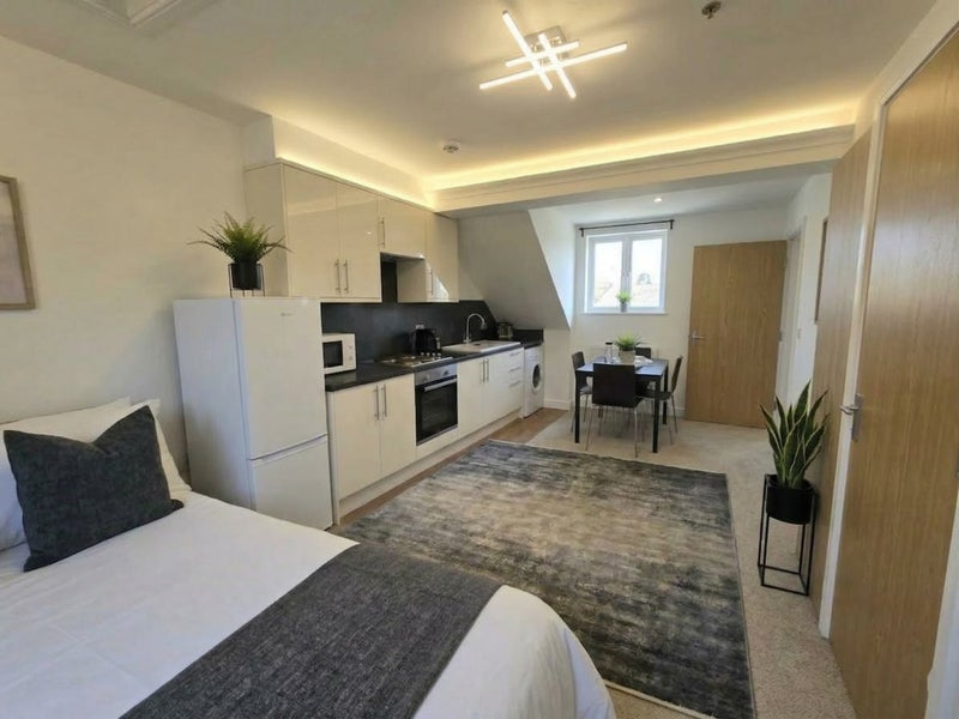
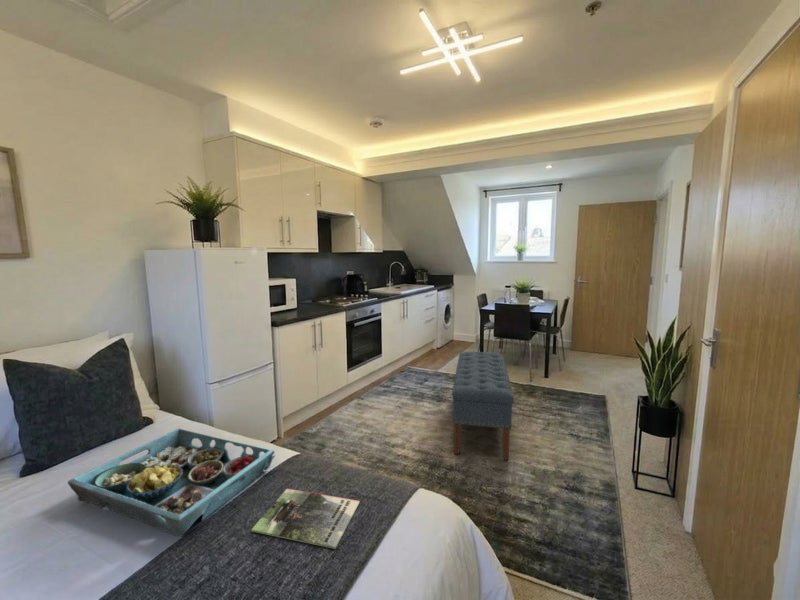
+ magazine (308, 515)
+ serving tray (178, 473)
+ bench (481, 395)
